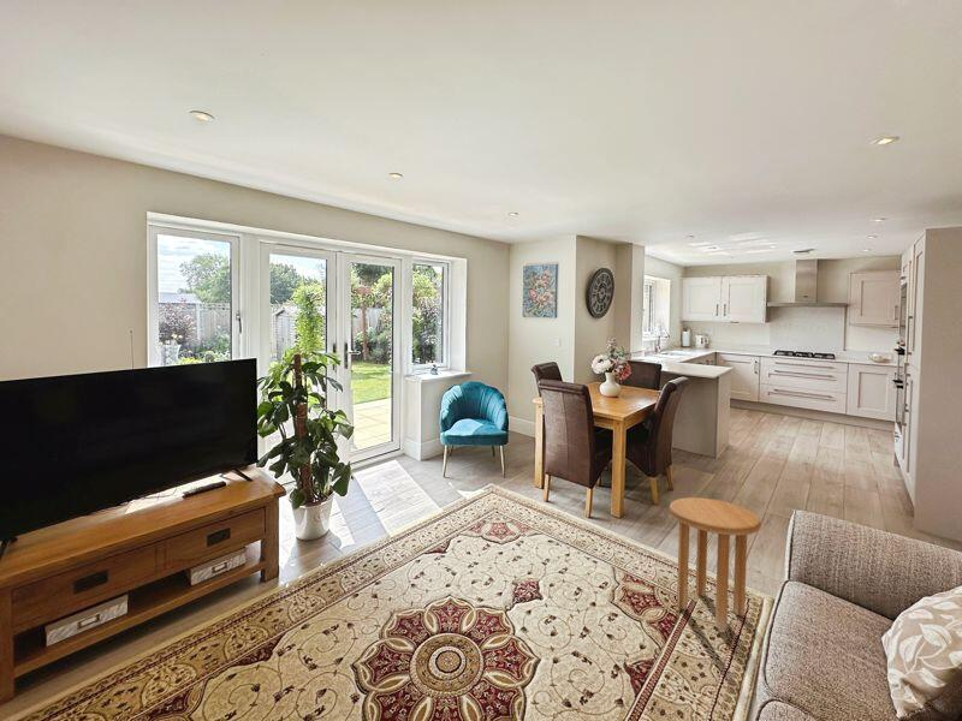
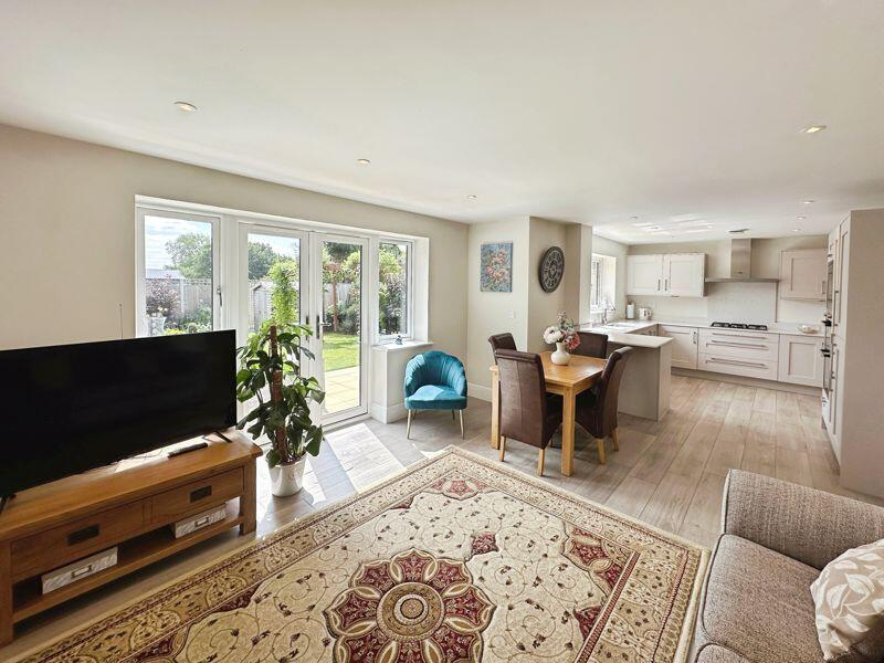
- side table (706, 560)
